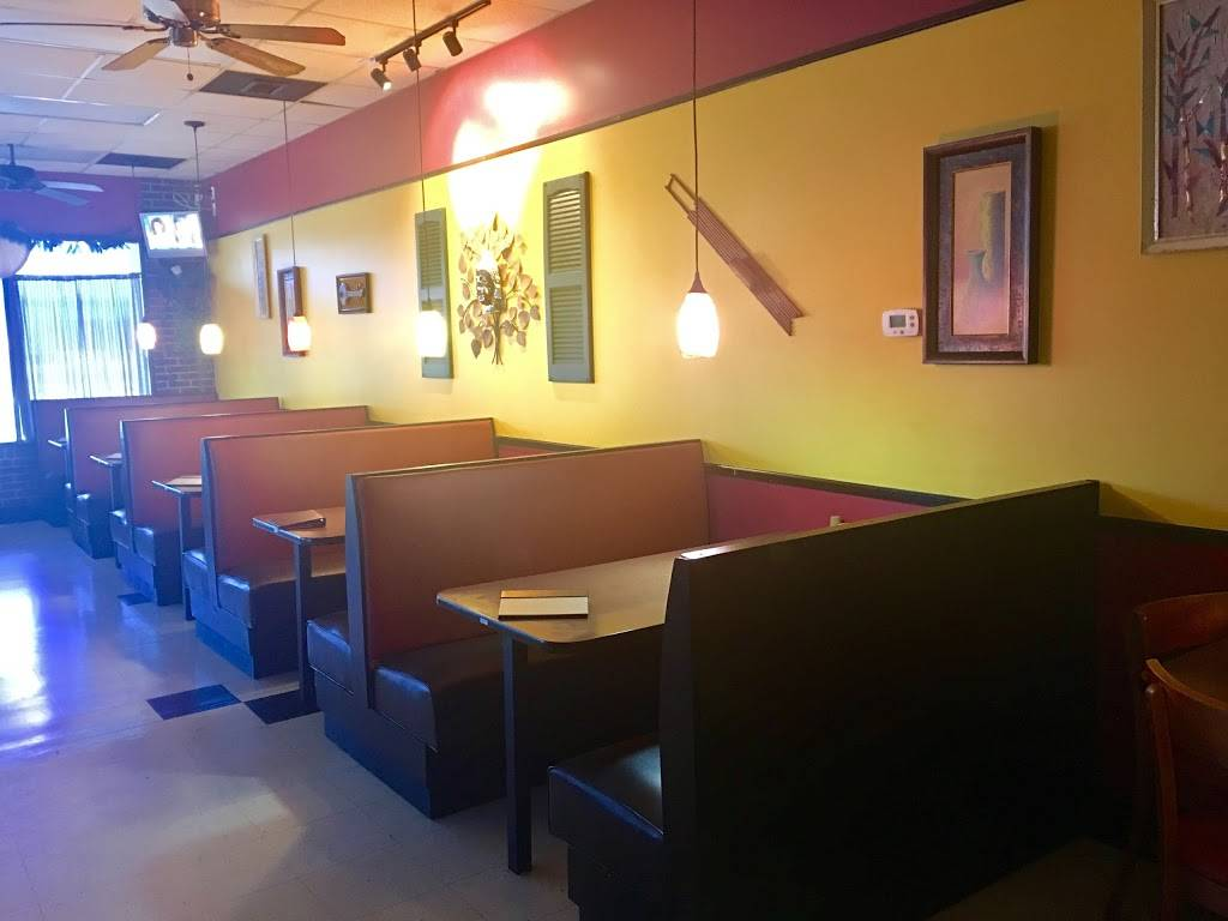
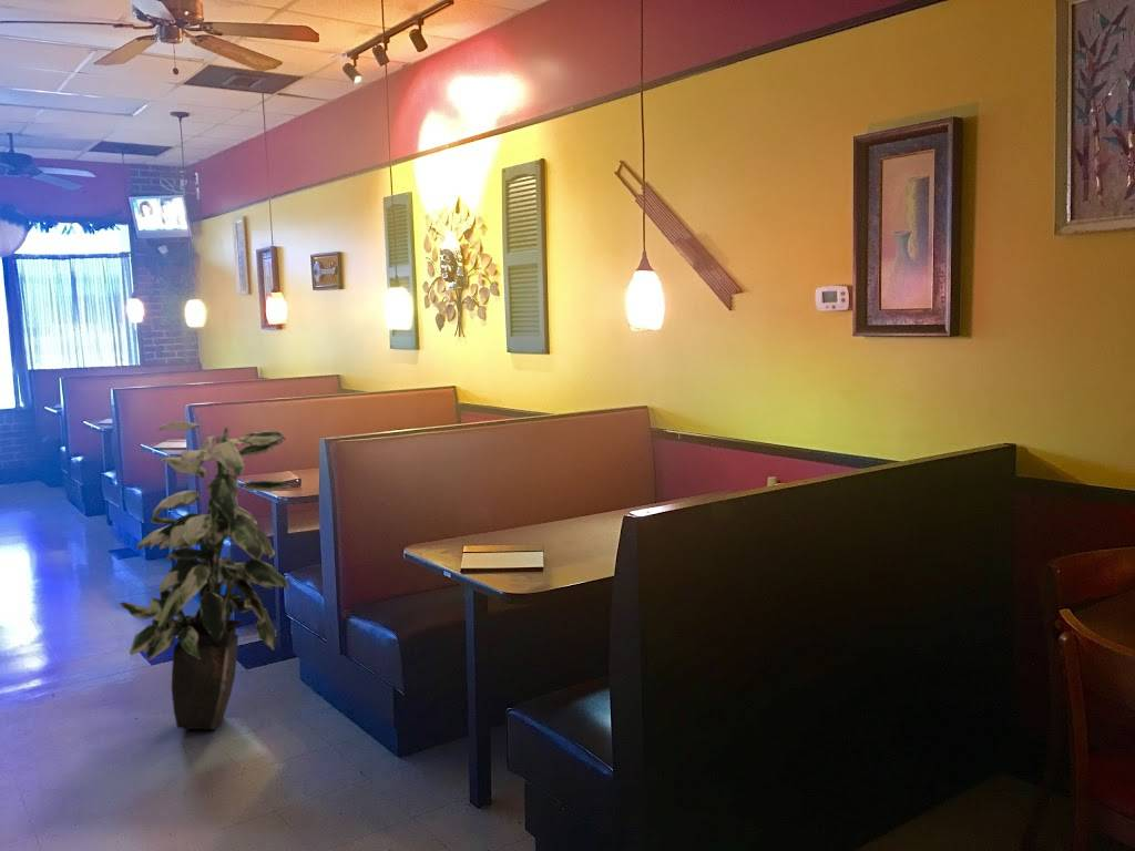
+ indoor plant (208, 572)
